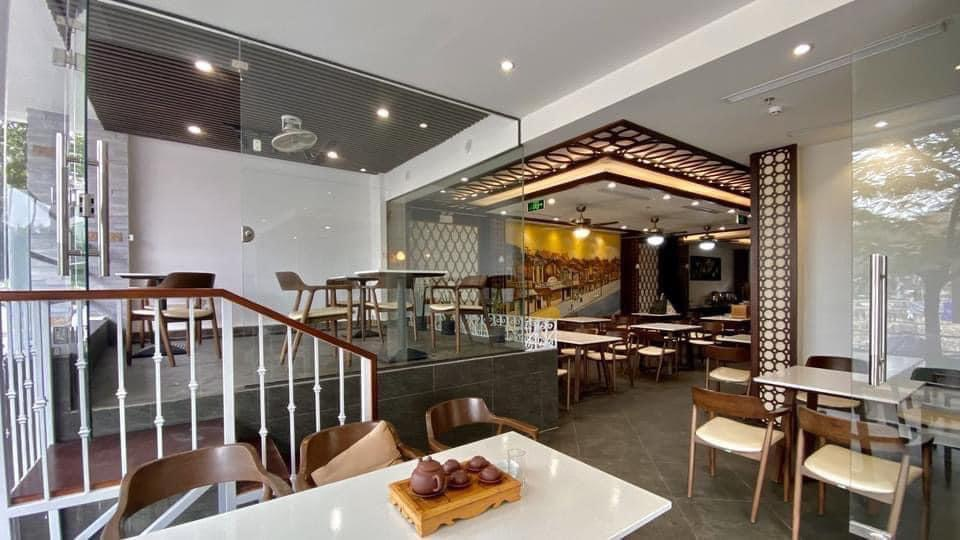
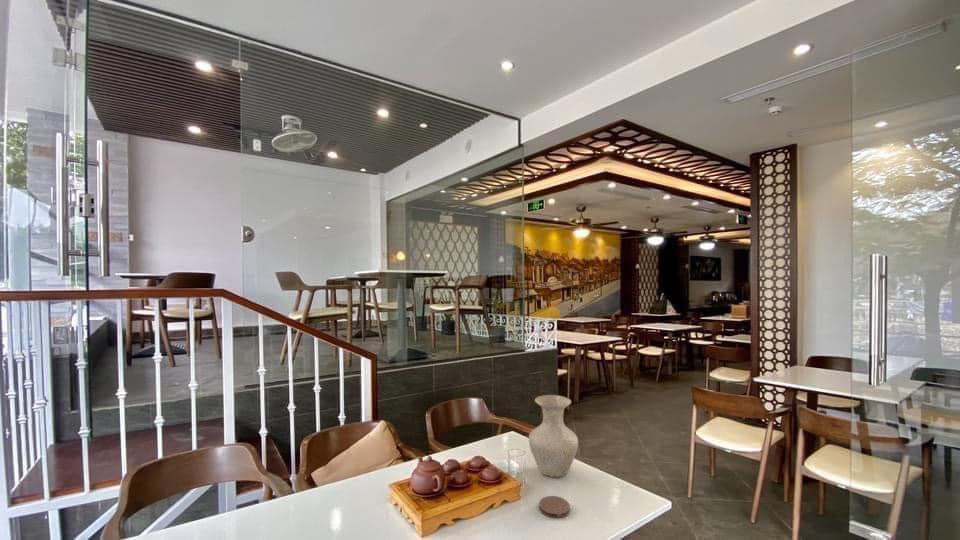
+ coaster (554, 506)
+ vase (553, 436)
